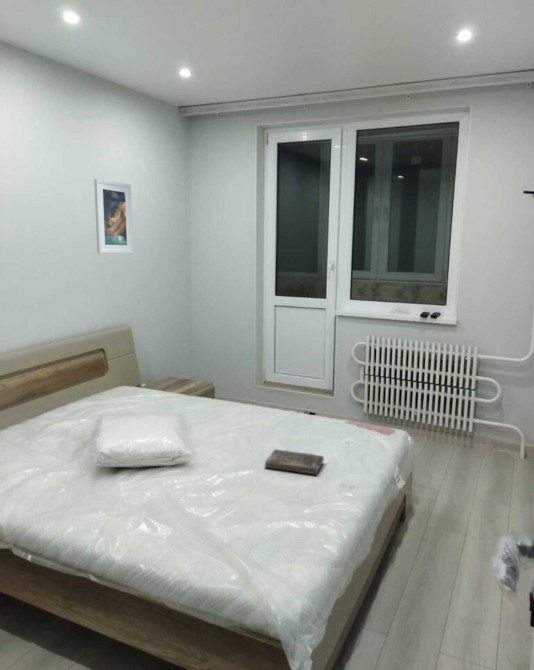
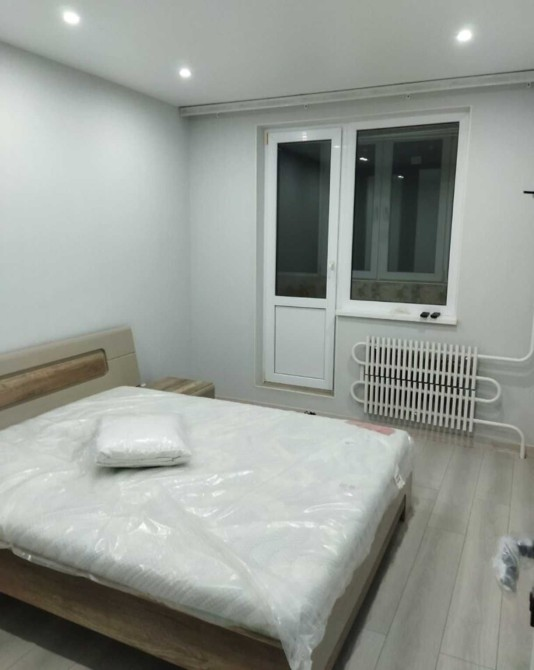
- book (294, 461)
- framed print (114, 218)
